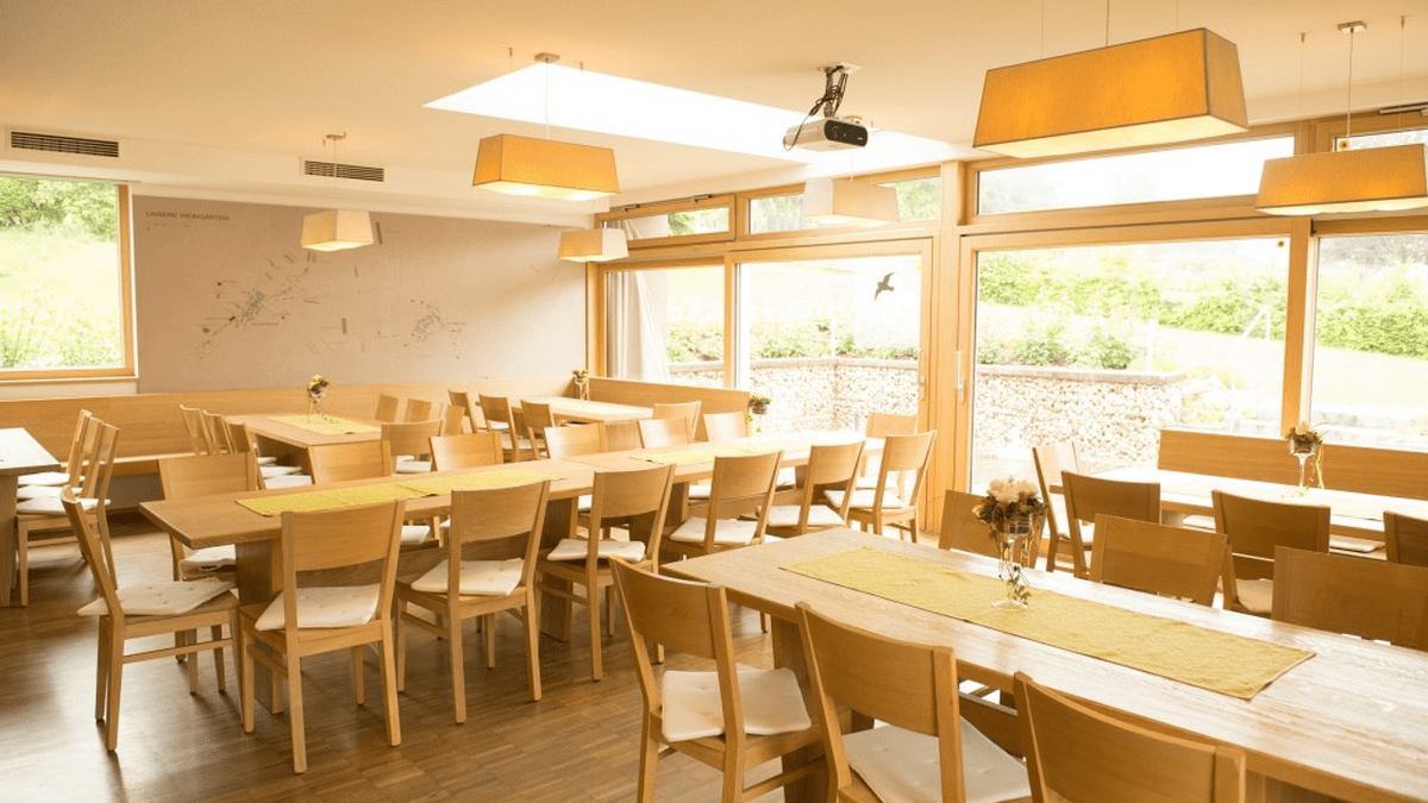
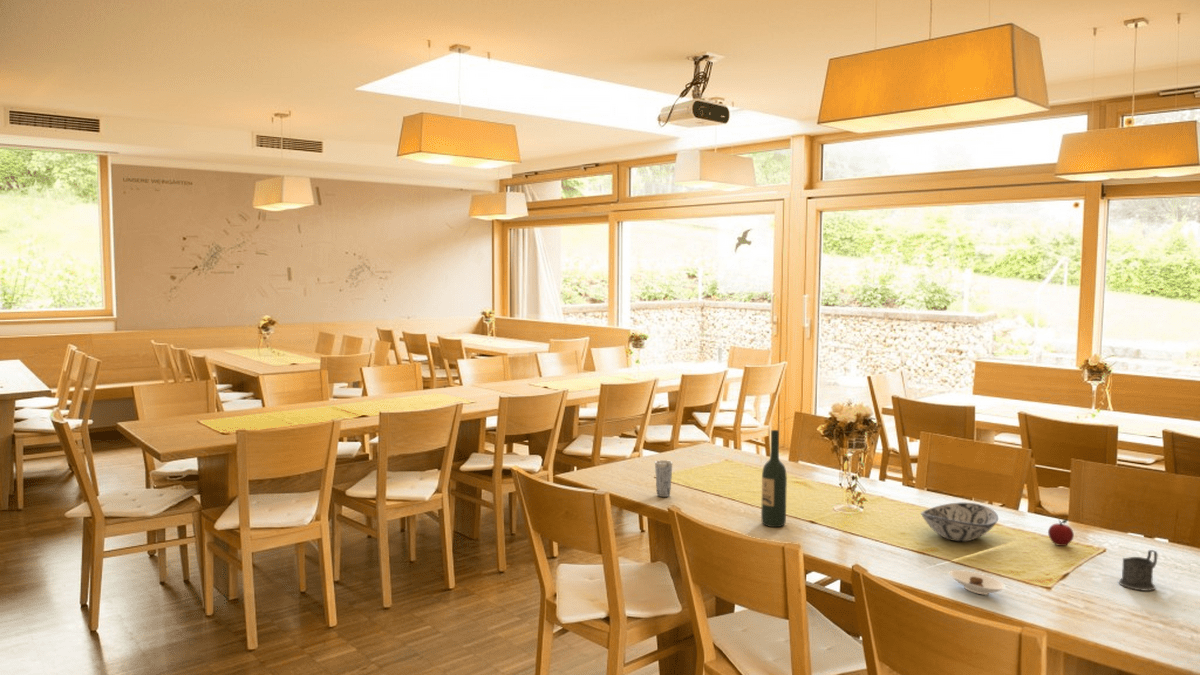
+ saucer (976, 583)
+ wine bottle (774, 478)
+ decorative bowl (958, 524)
+ apple (1060, 531)
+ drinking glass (663, 478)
+ mug (1142, 568)
